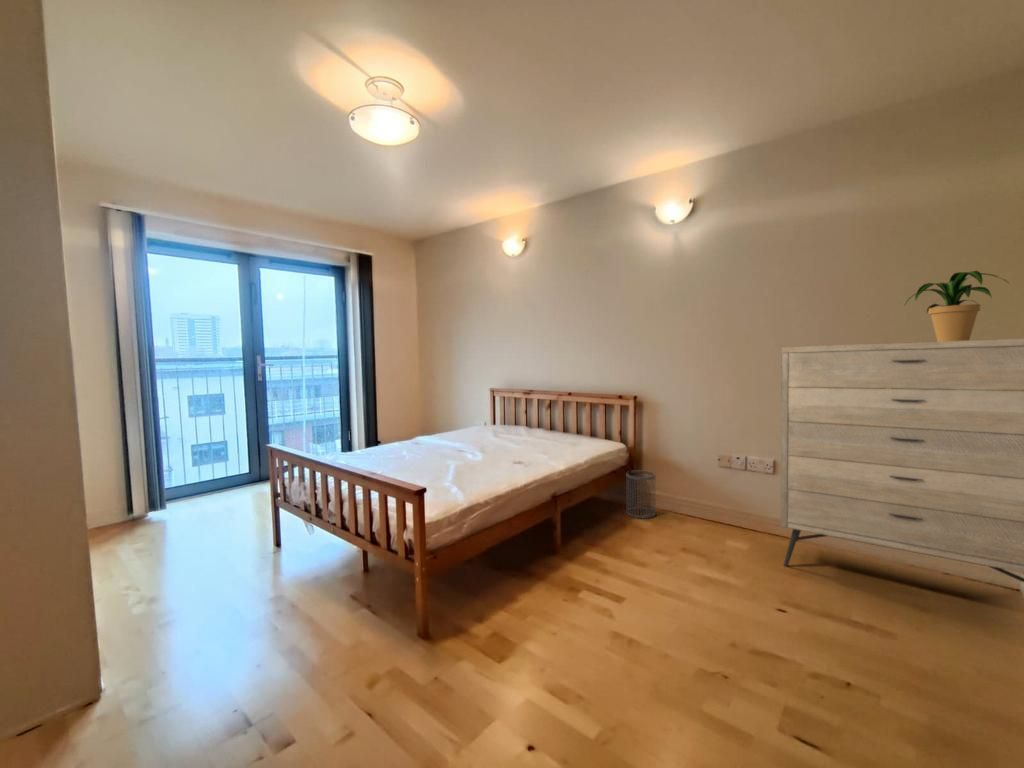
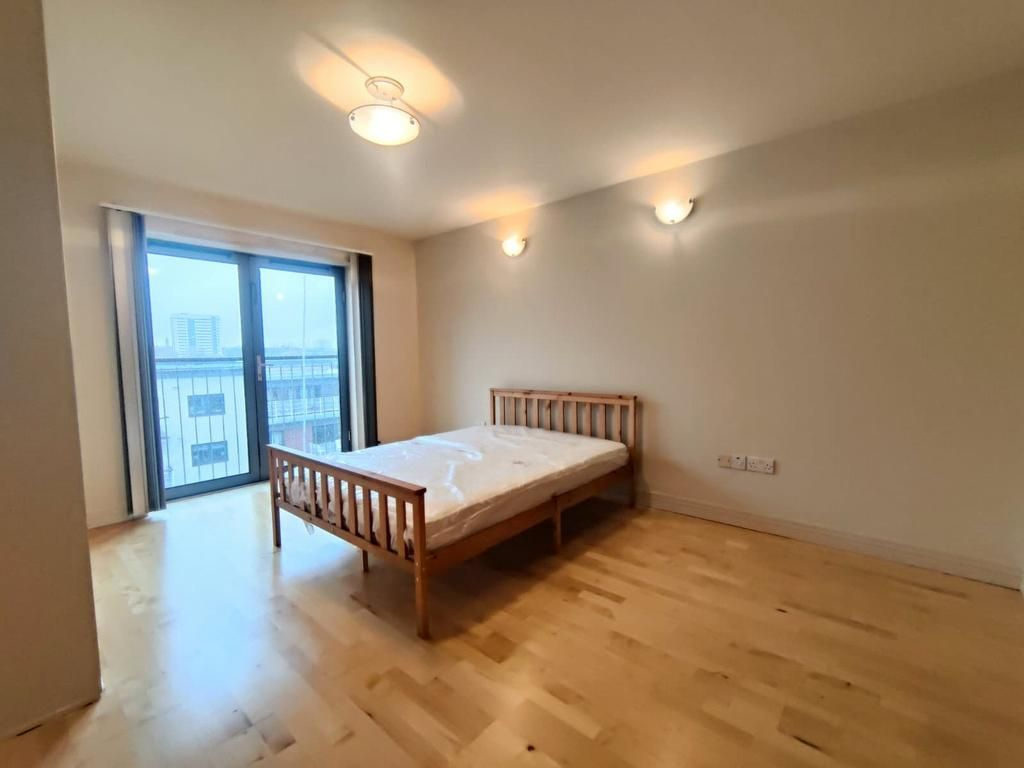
- potted plant (954, 307)
- dresser (902, 462)
- wastebasket (640, 493)
